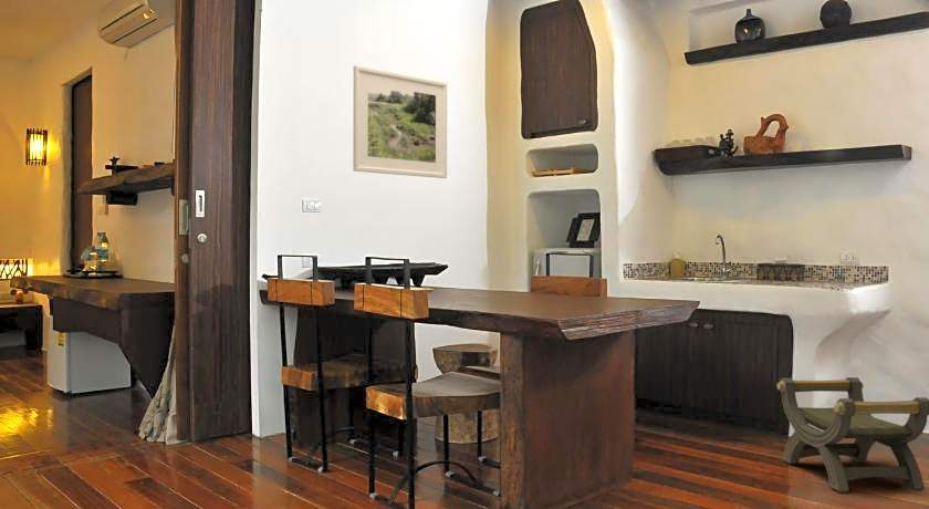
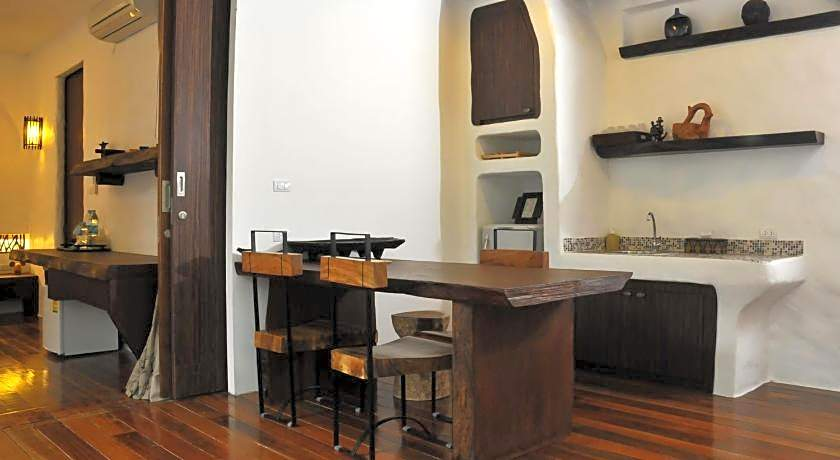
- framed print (401, 124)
- stool (848, 430)
